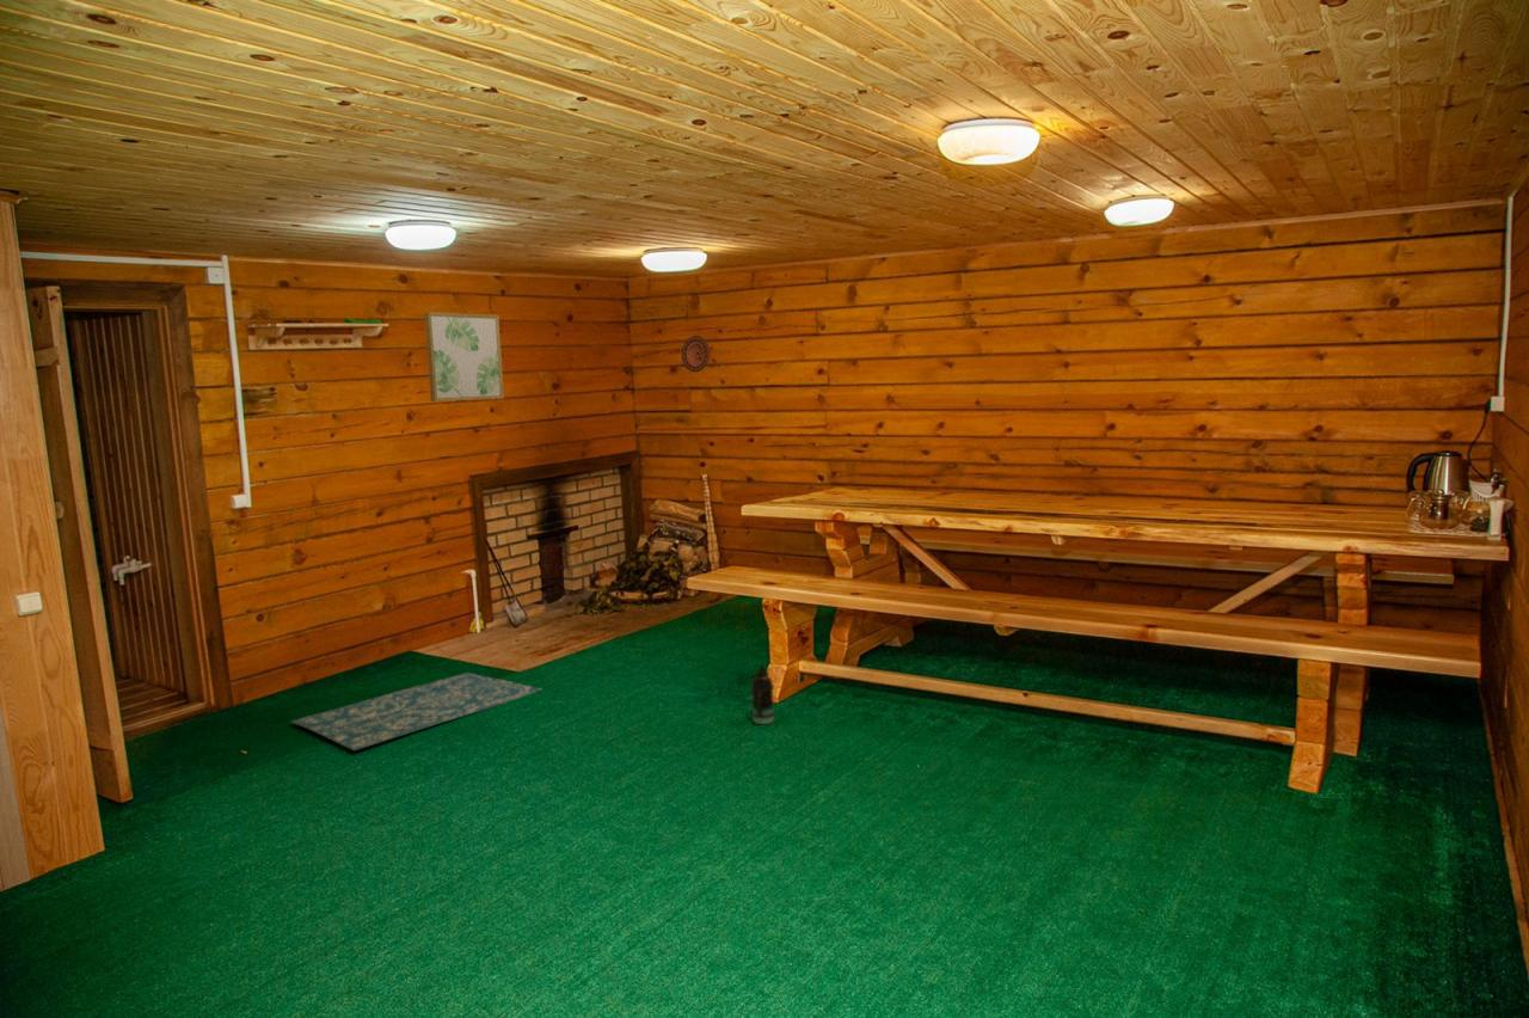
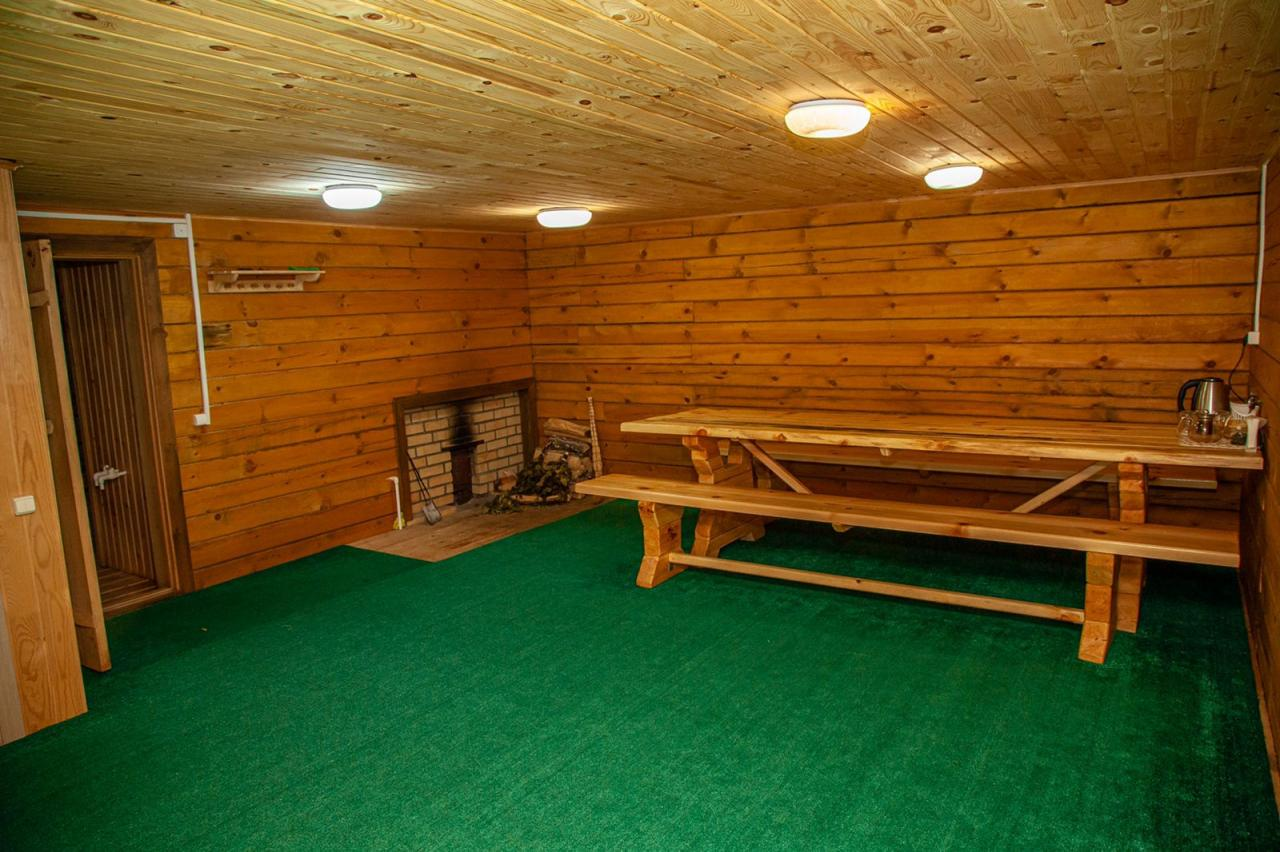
- rug (443, 698)
- bottle (761, 694)
- wall art (465, 356)
- decorative plate (695, 354)
